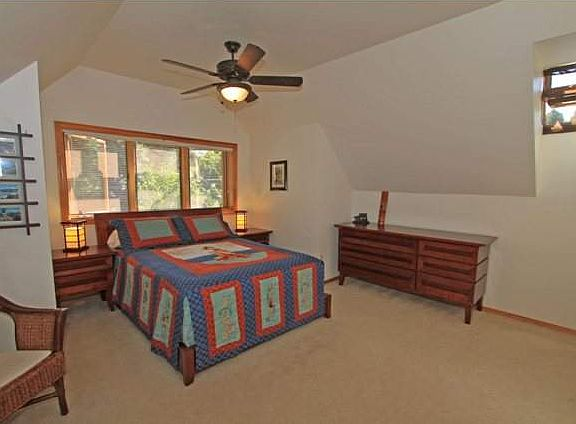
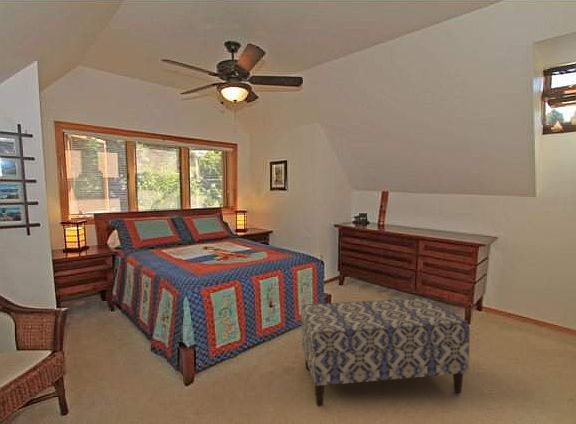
+ bench (378, 346)
